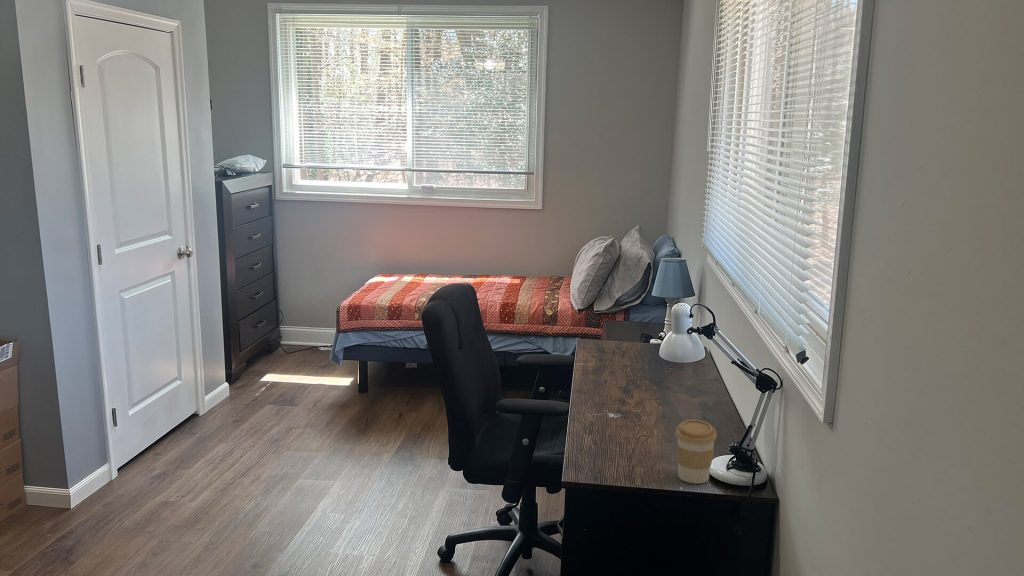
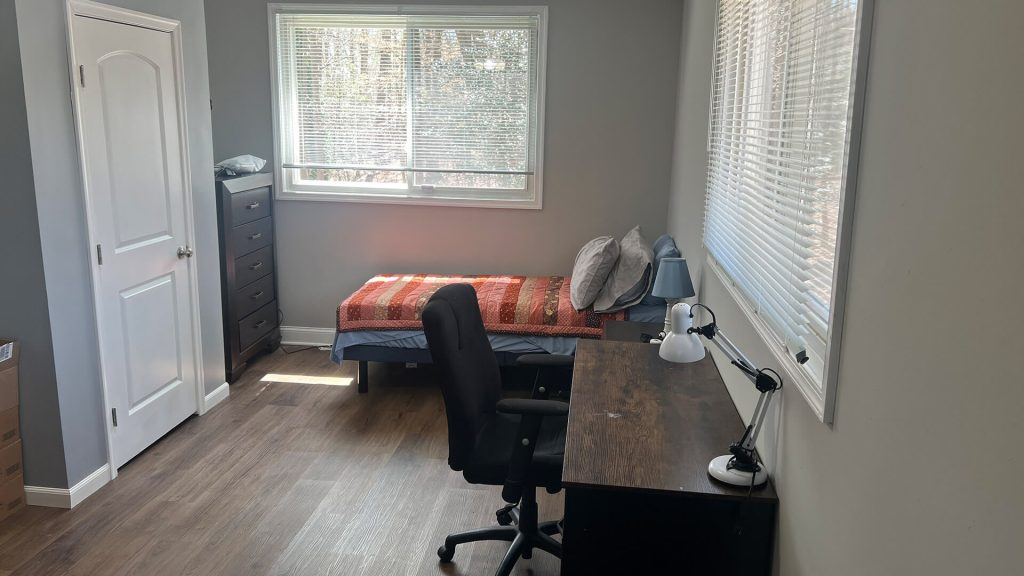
- coffee cup (695, 451)
